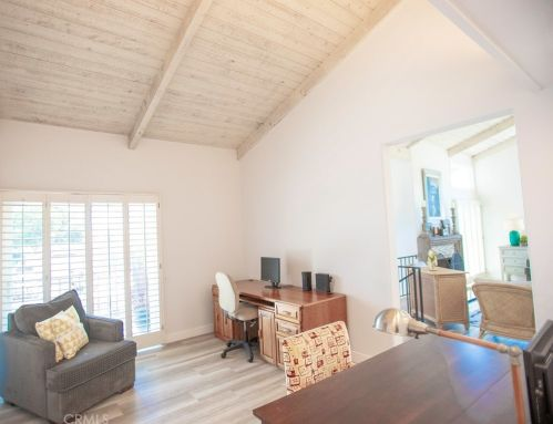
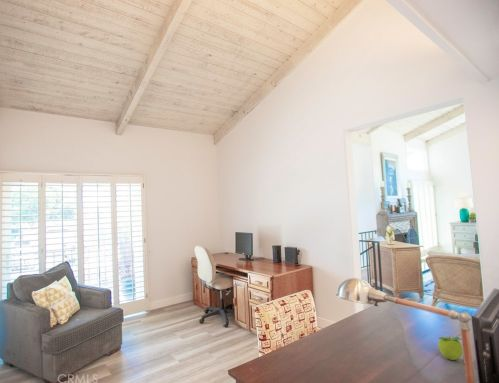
+ fruit (450, 347)
